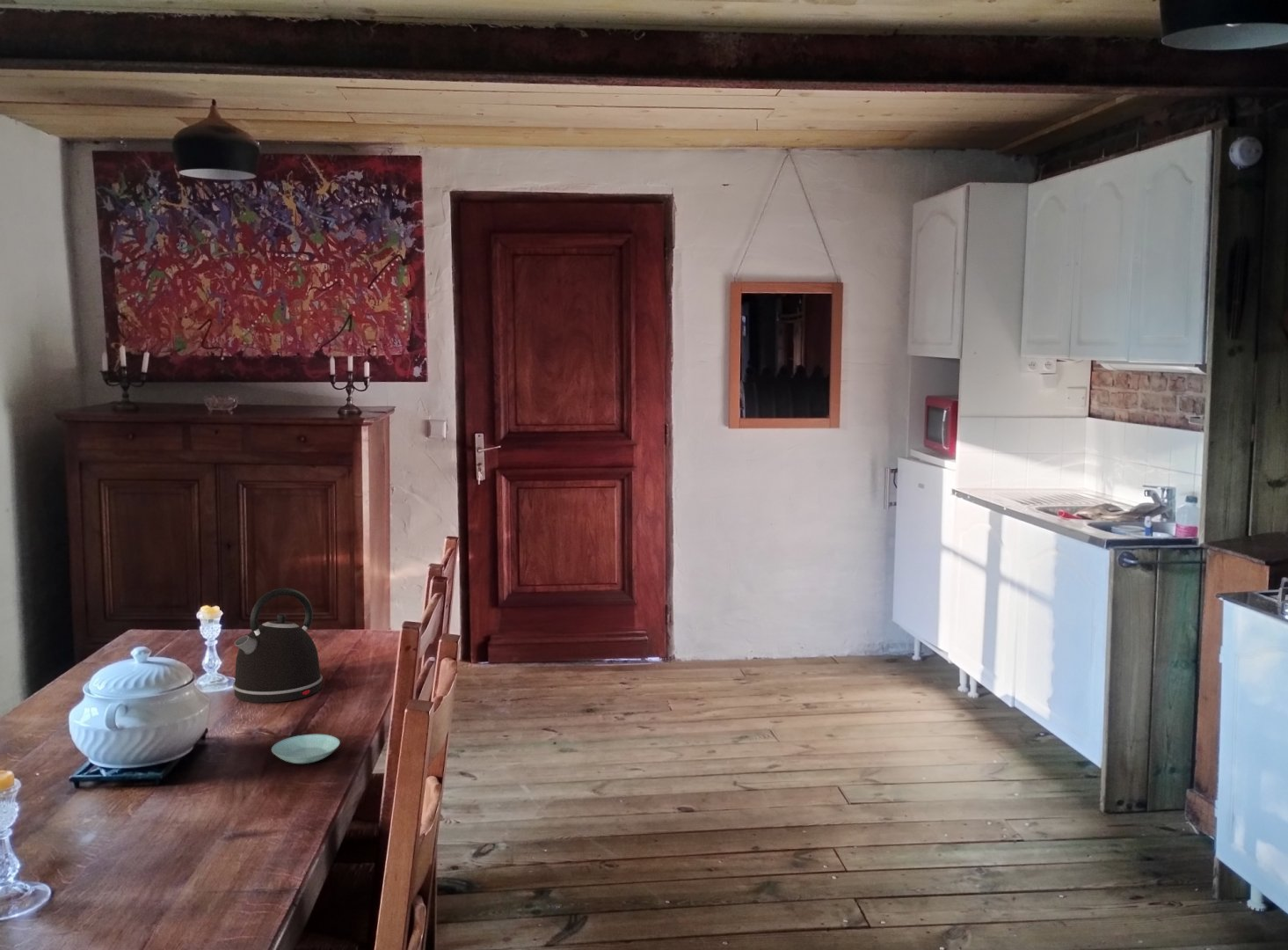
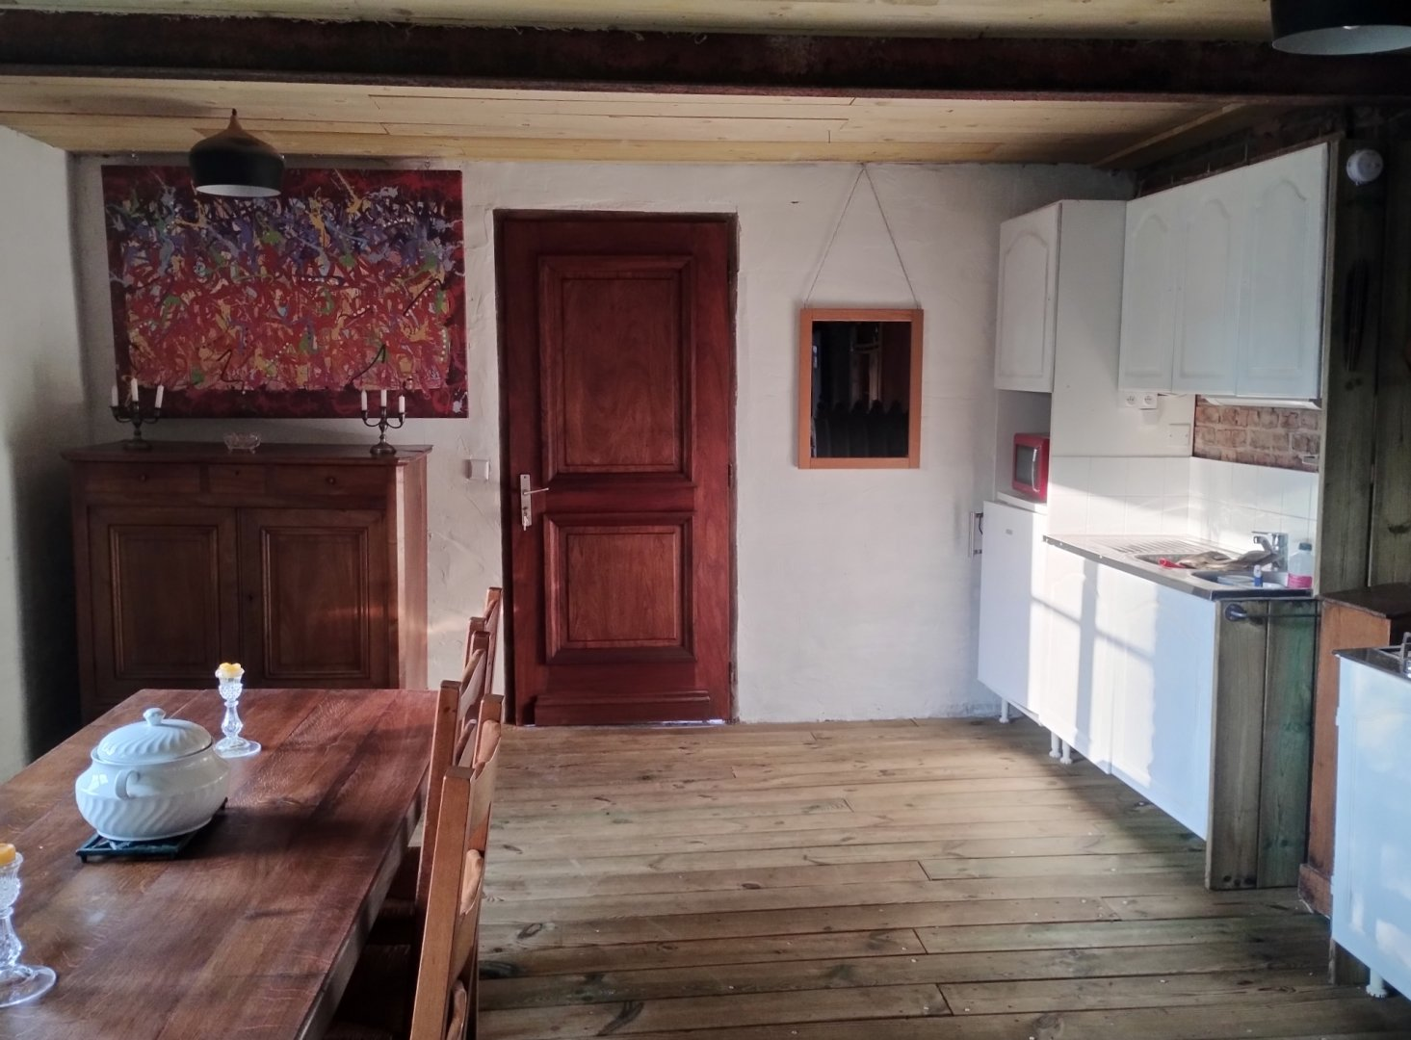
- kettle (277, 639)
- saucer (306, 750)
